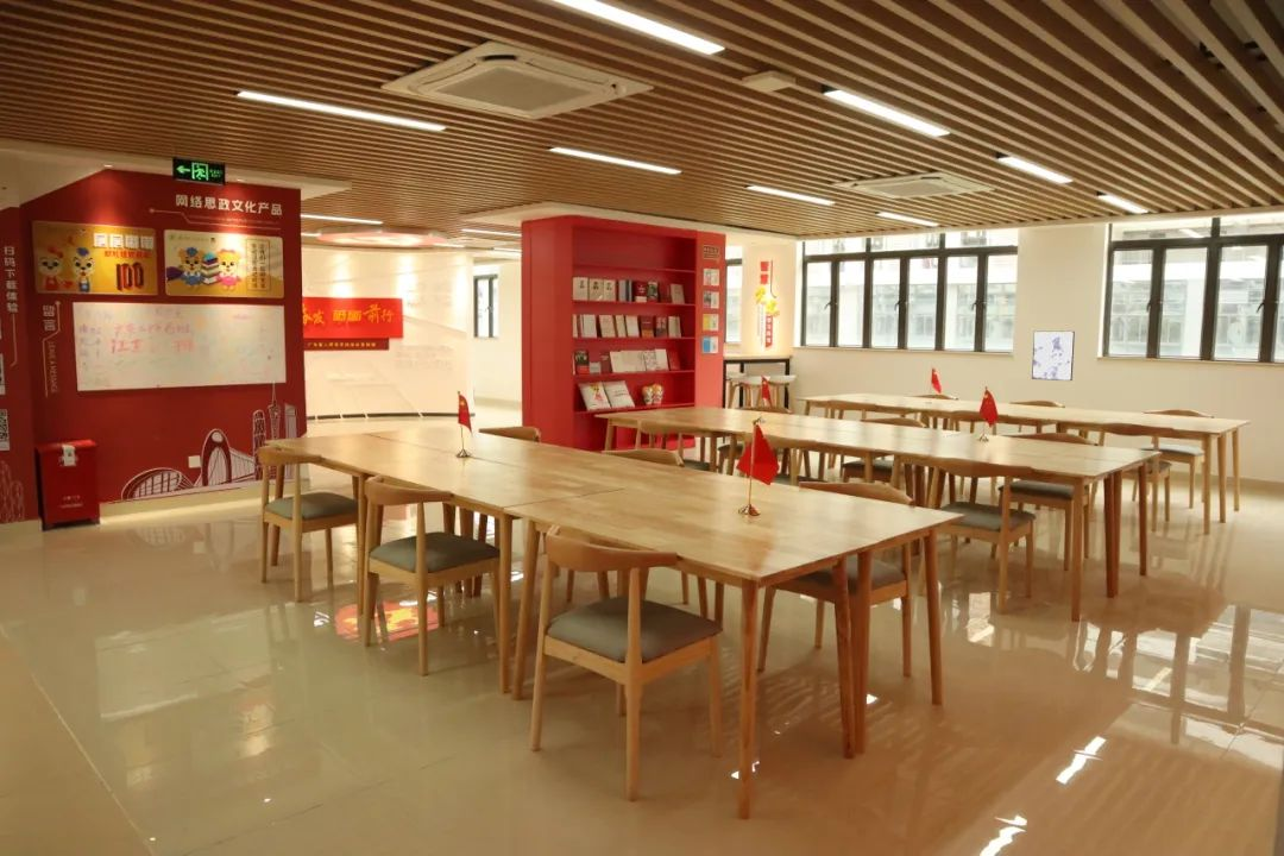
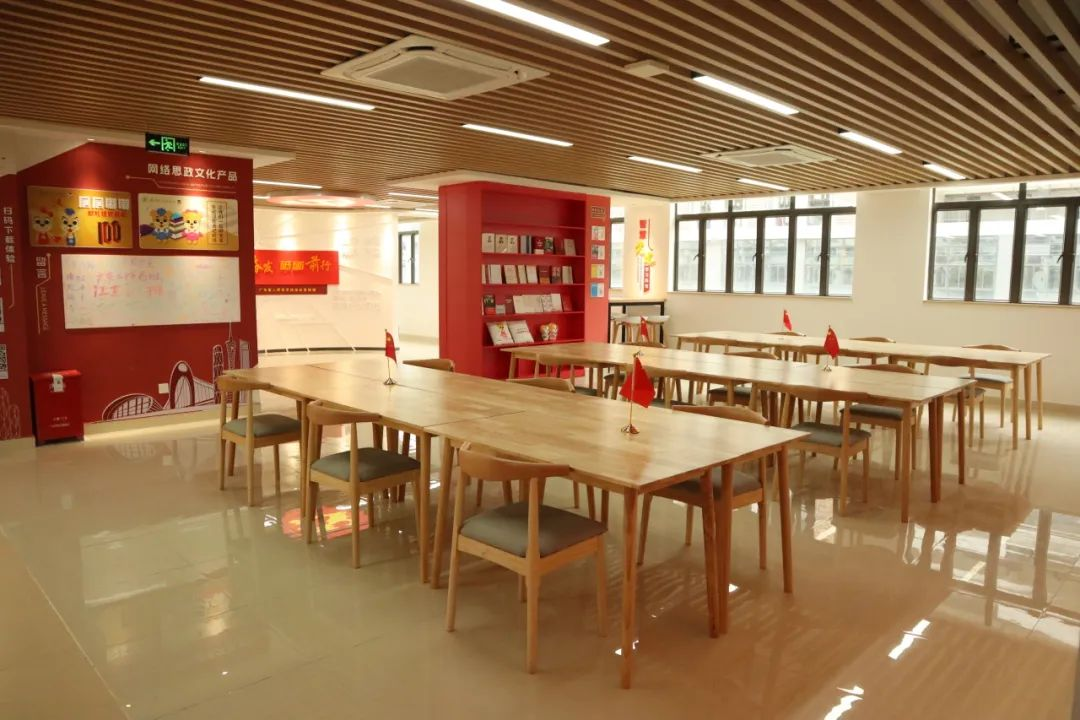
- wall art (1052, 355)
